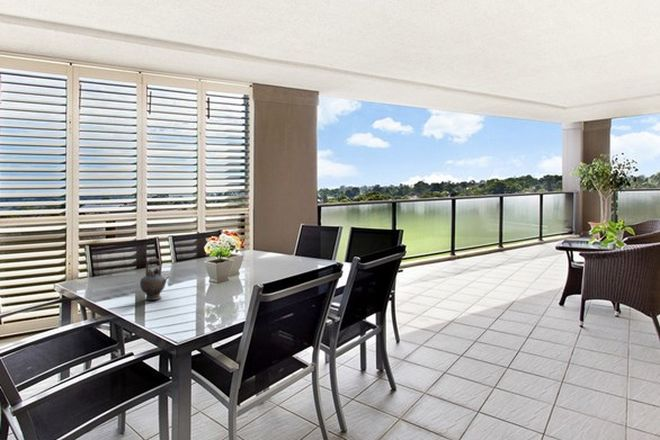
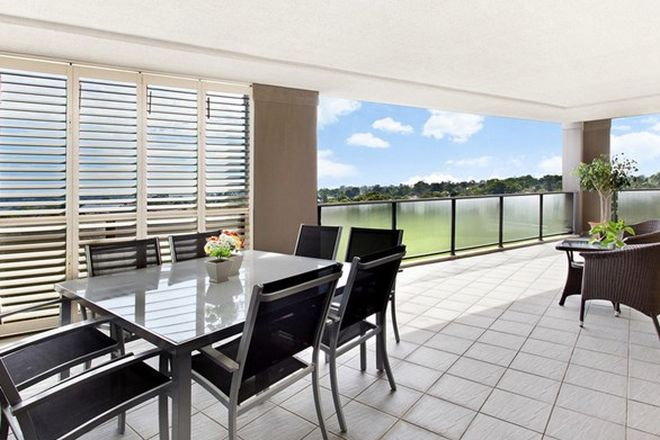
- teapot (155, 278)
